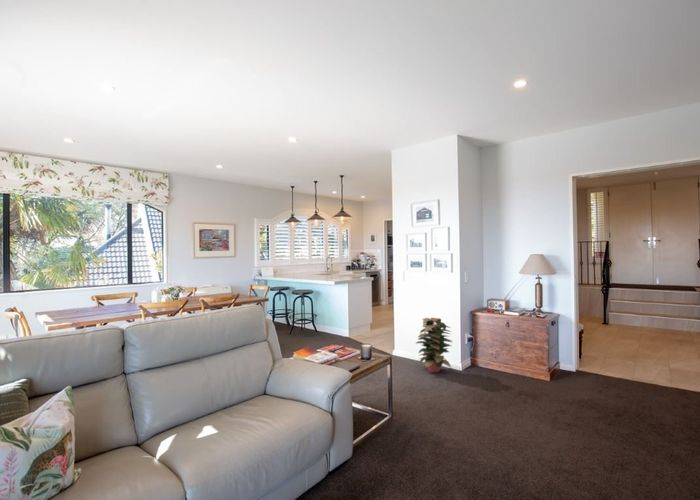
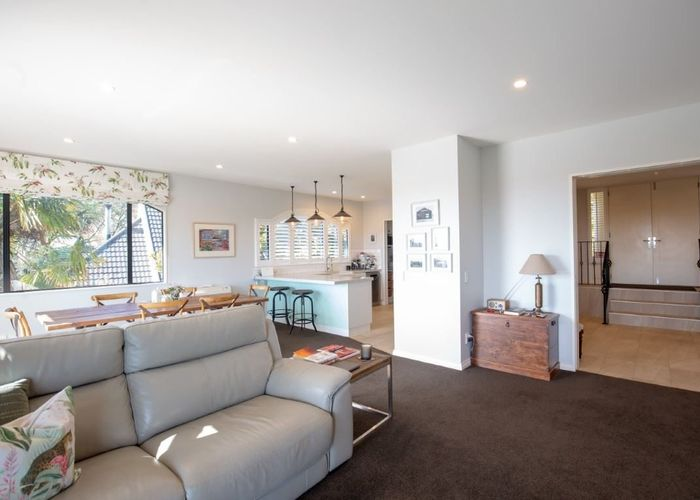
- decorative plant (433, 344)
